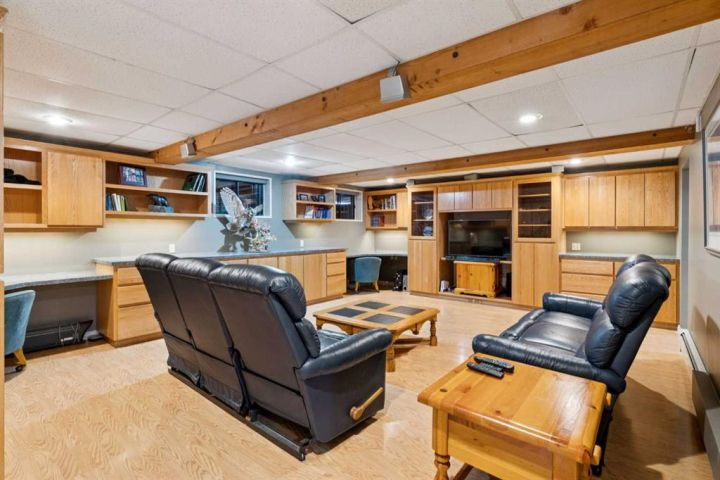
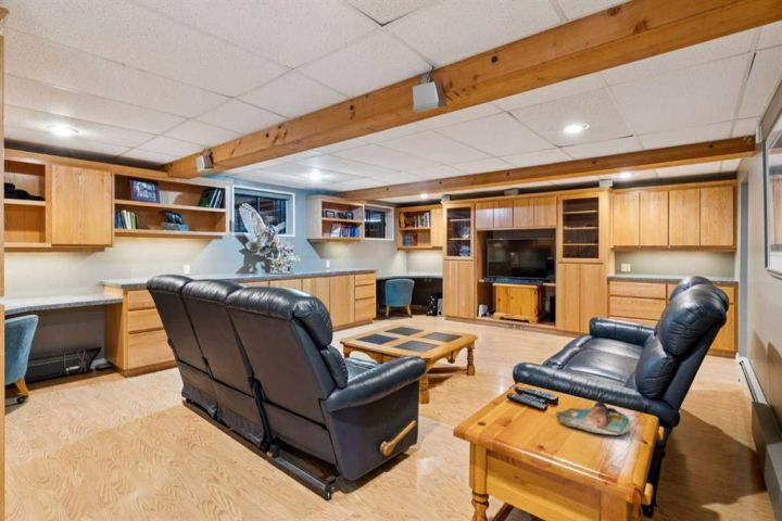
+ magazine (594, 409)
